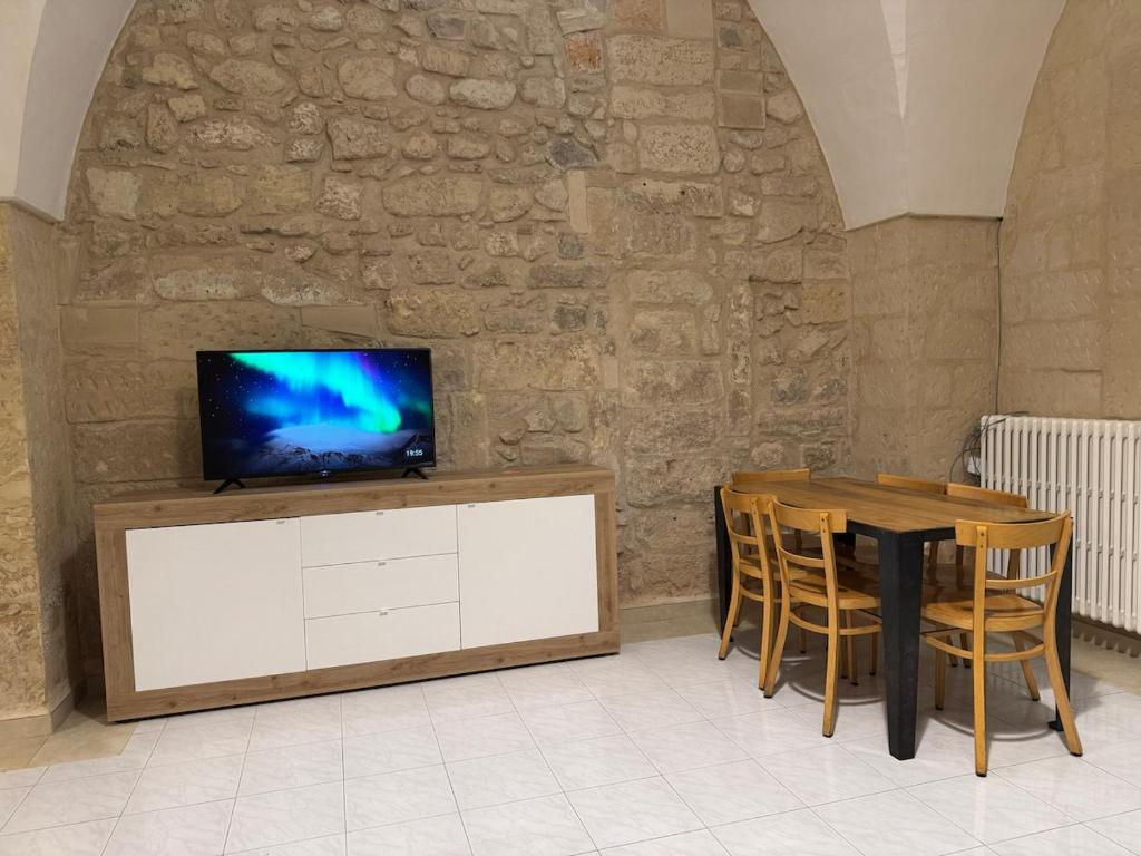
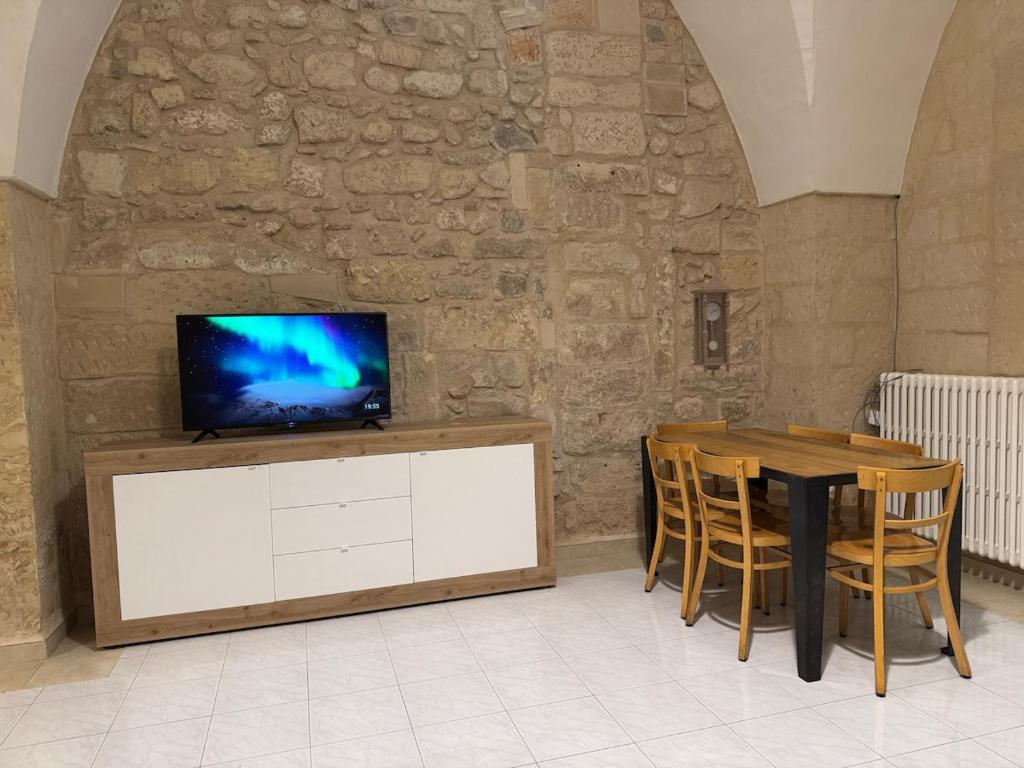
+ pendulum clock (712, 325)
